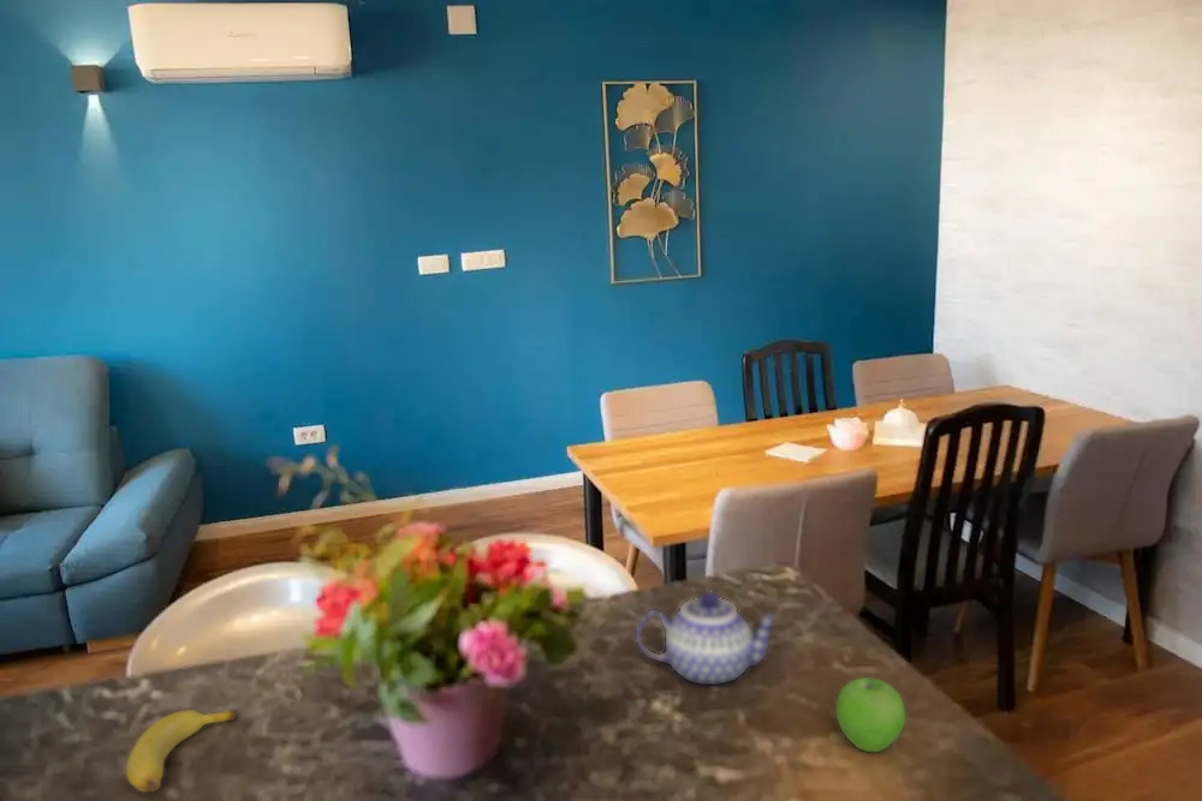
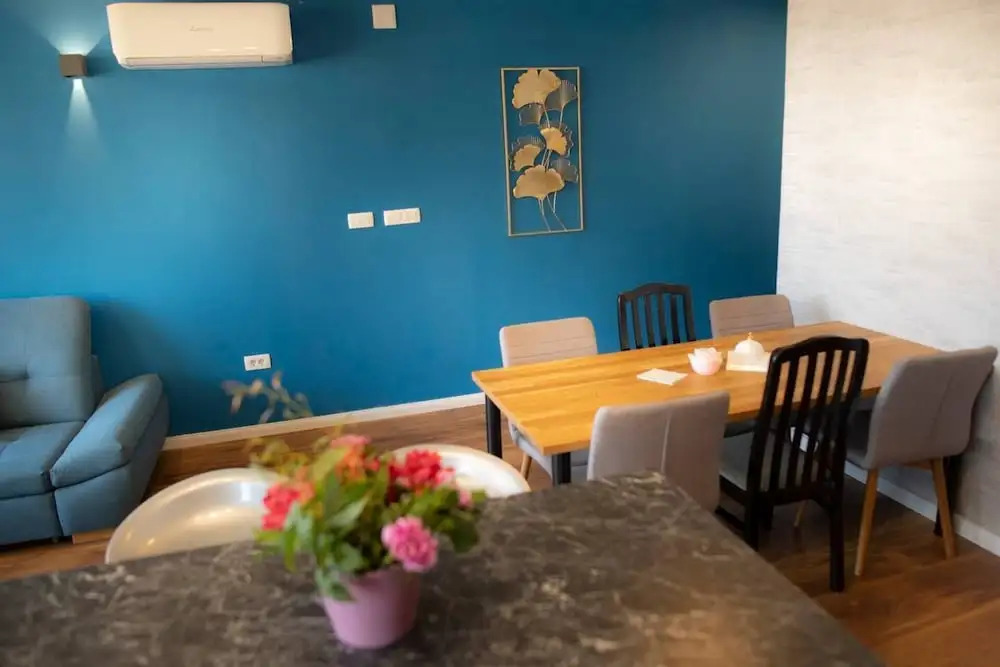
- fruit (869, 715)
- teapot (706, 630)
- banana (174, 746)
